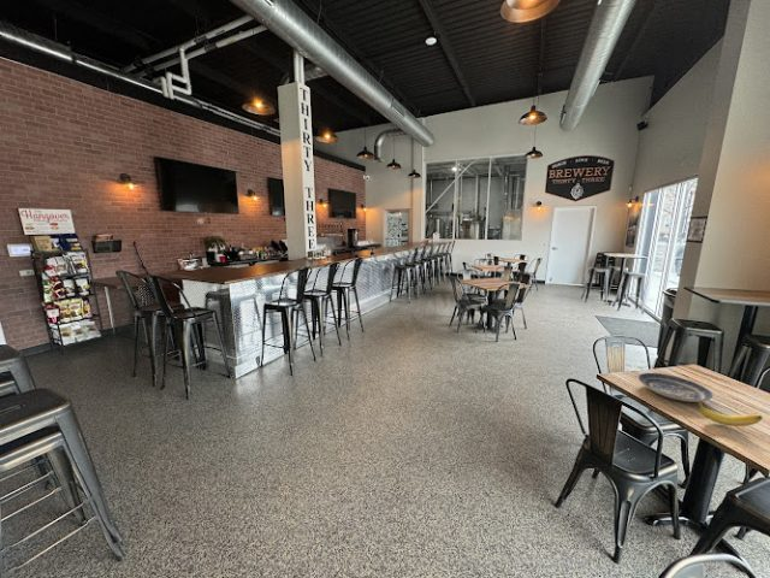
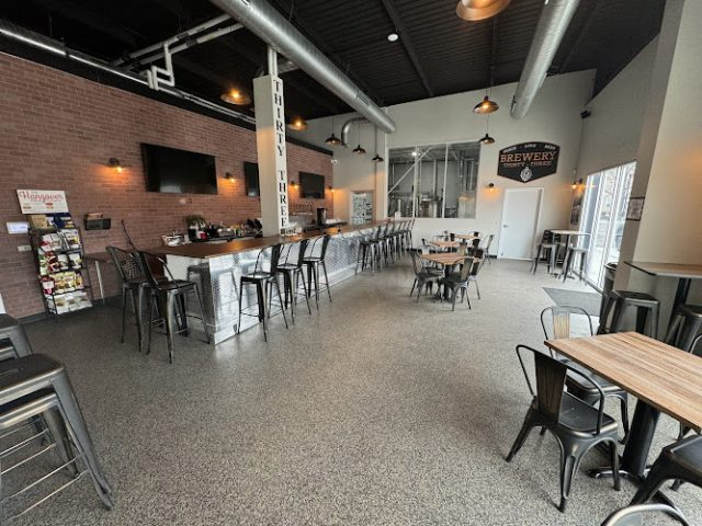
- plate (673, 388)
- banana (727, 415)
